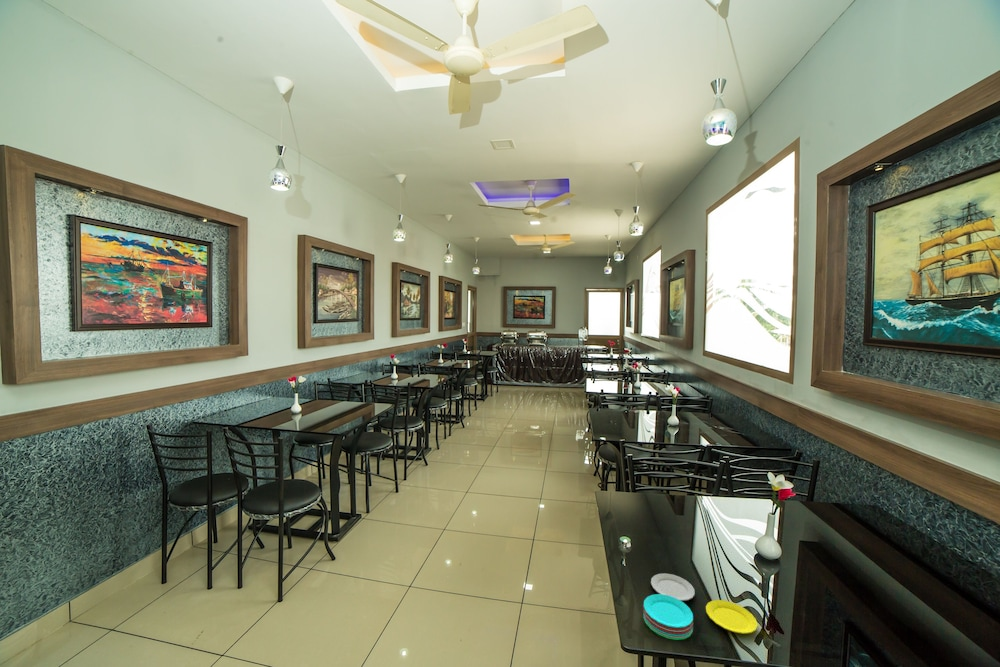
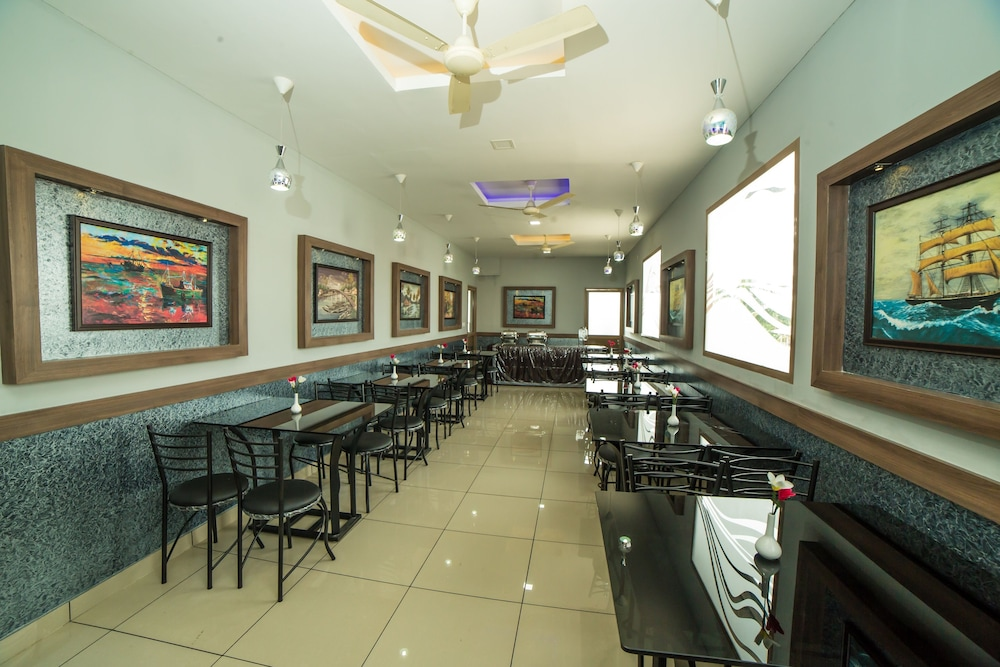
- plate (684, 598)
